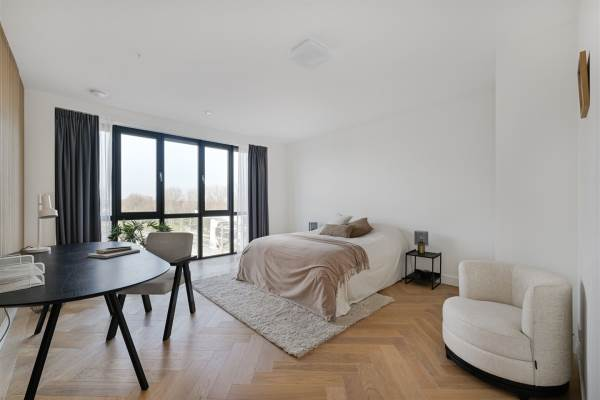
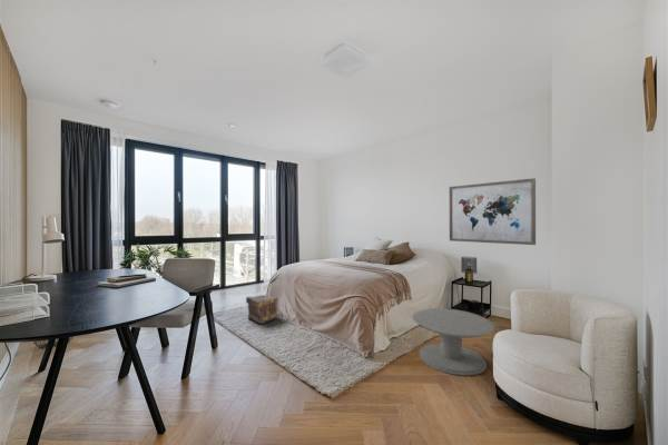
+ pouch (262, 307)
+ wall art (488, 212)
+ side table (451, 338)
